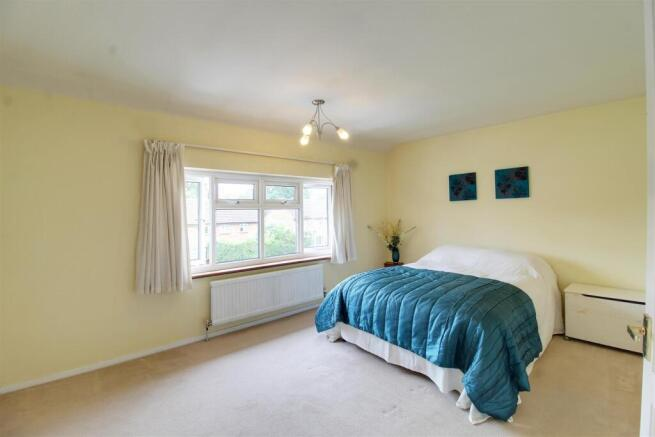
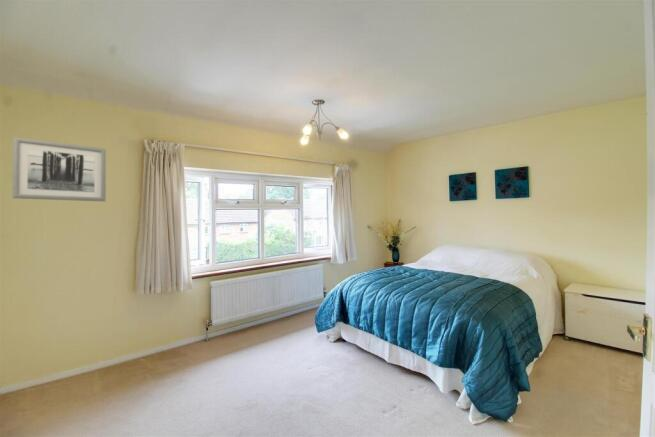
+ wall art (63, 171)
